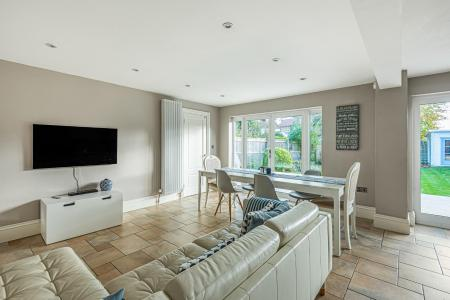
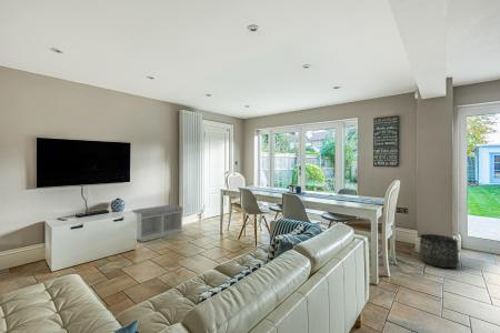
+ basket (438, 250)
+ bench (157, 221)
